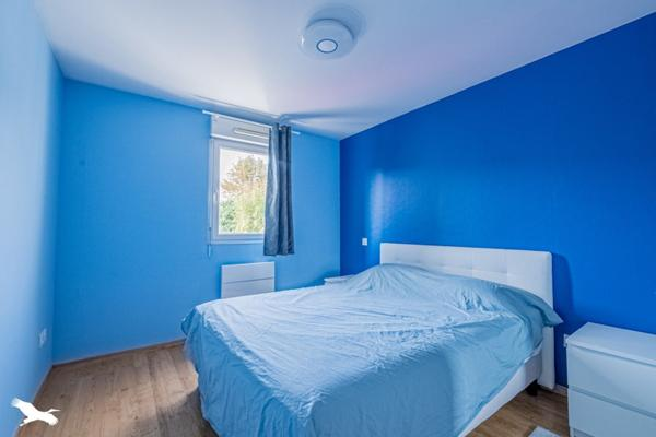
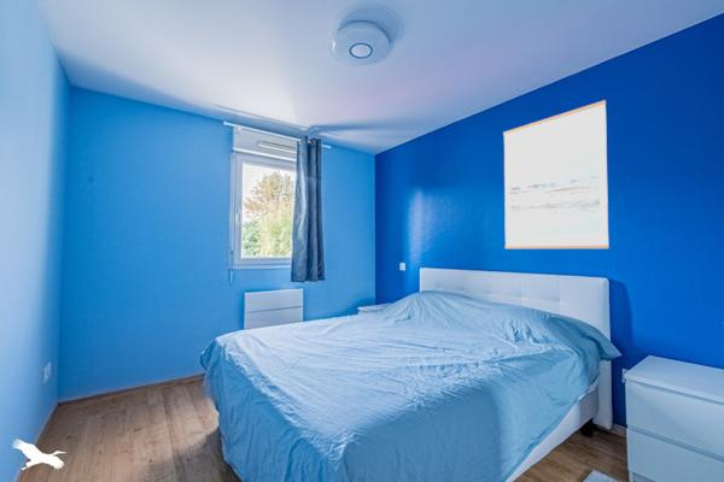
+ wall art (549, 183)
